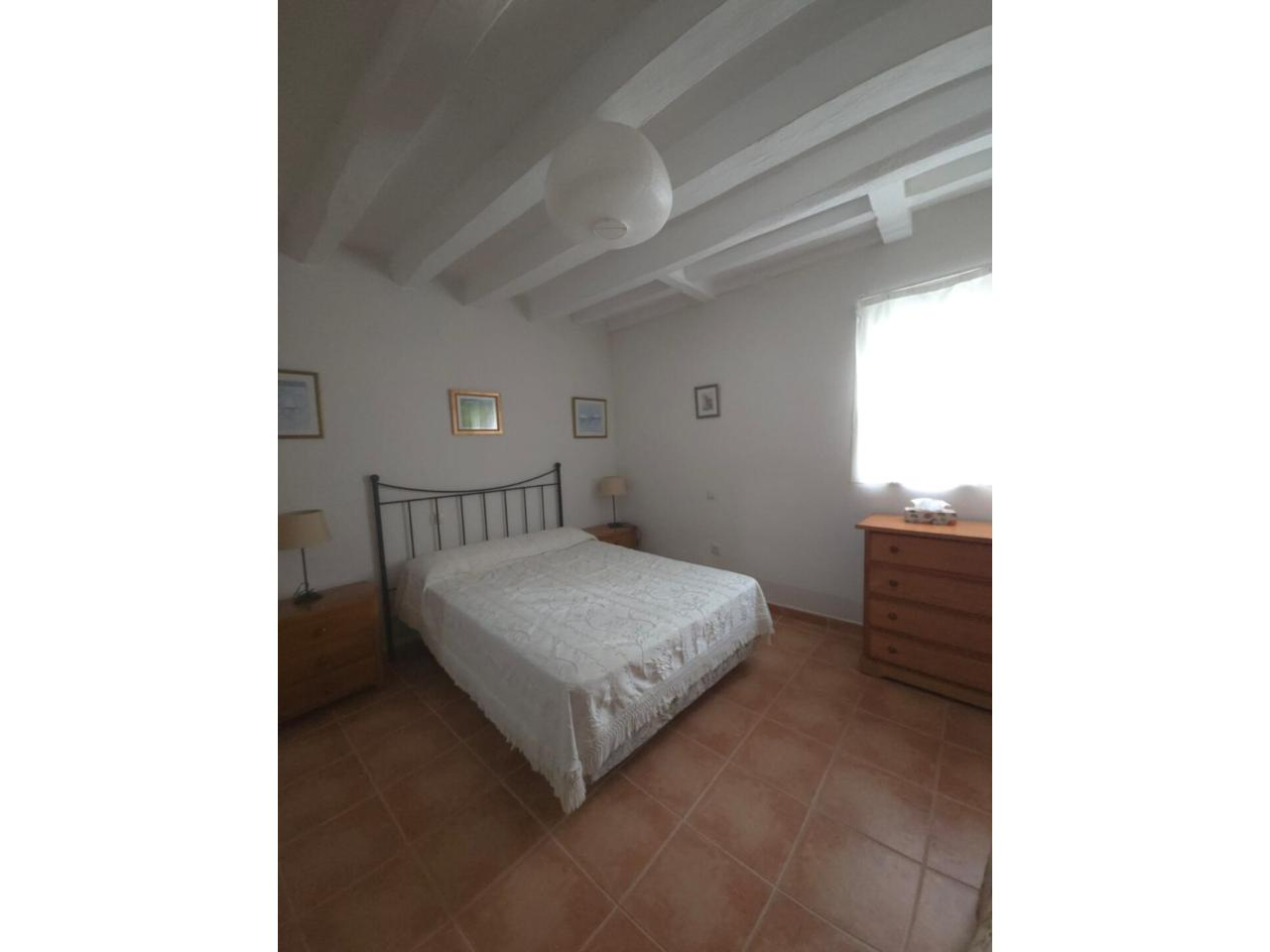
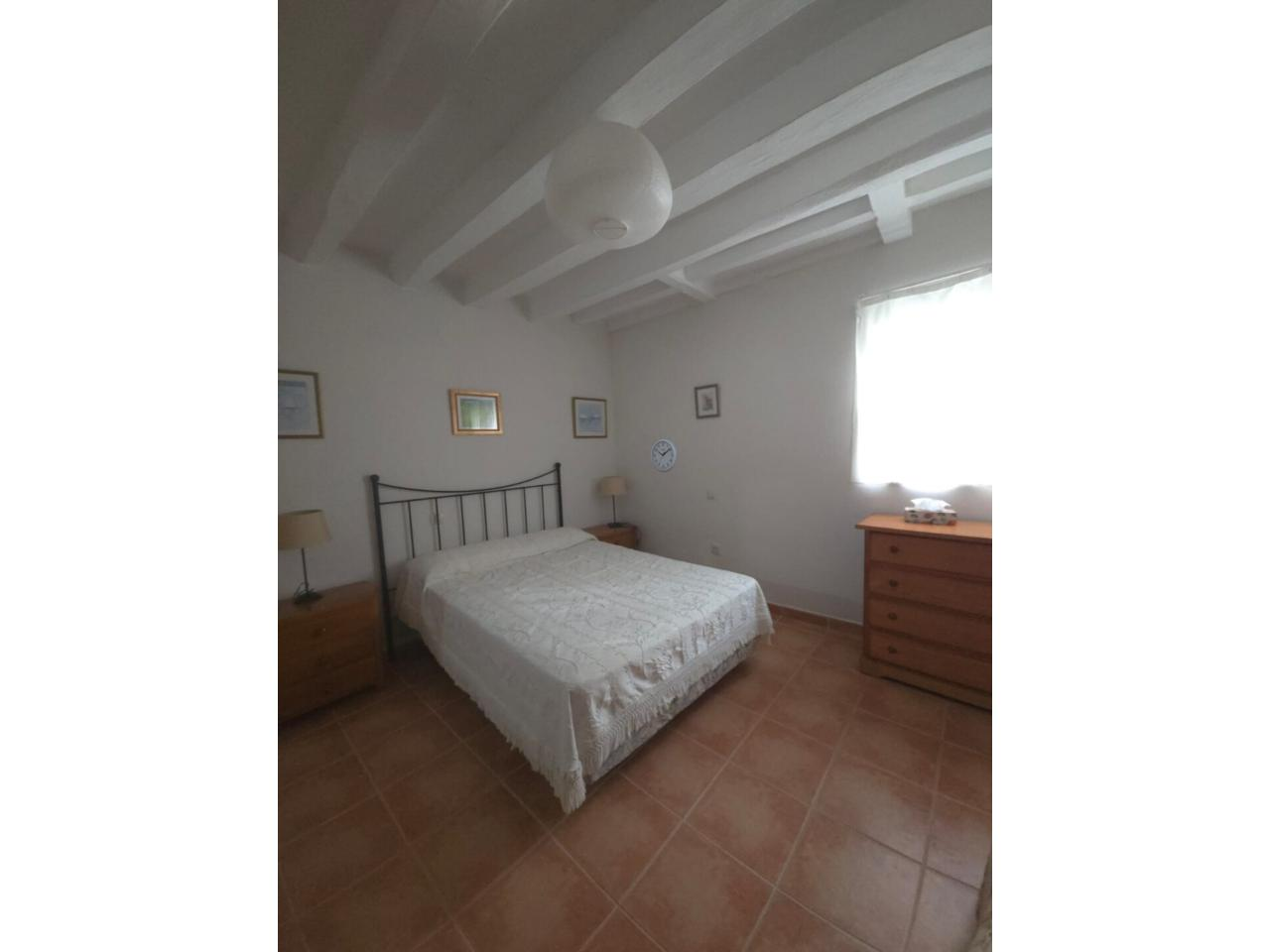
+ wall clock (663, 455)
